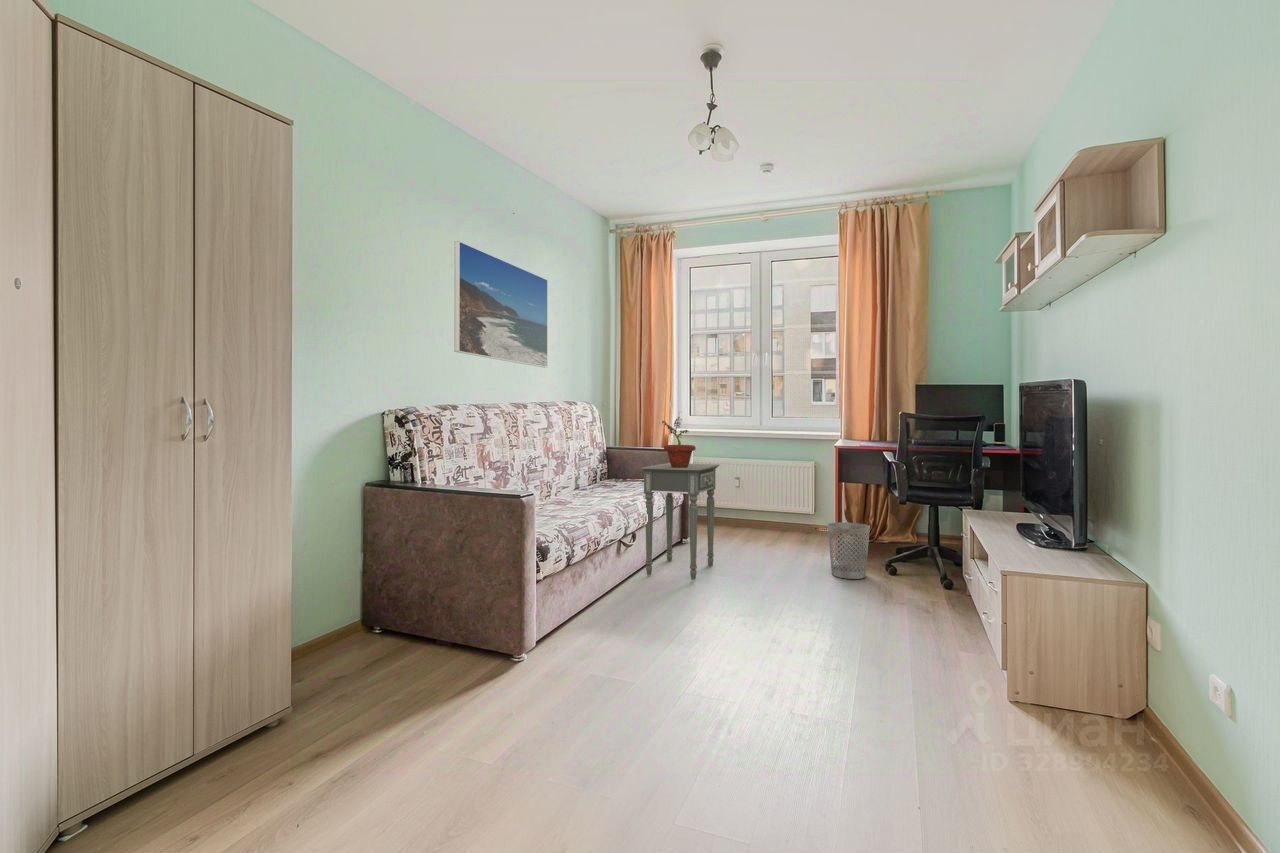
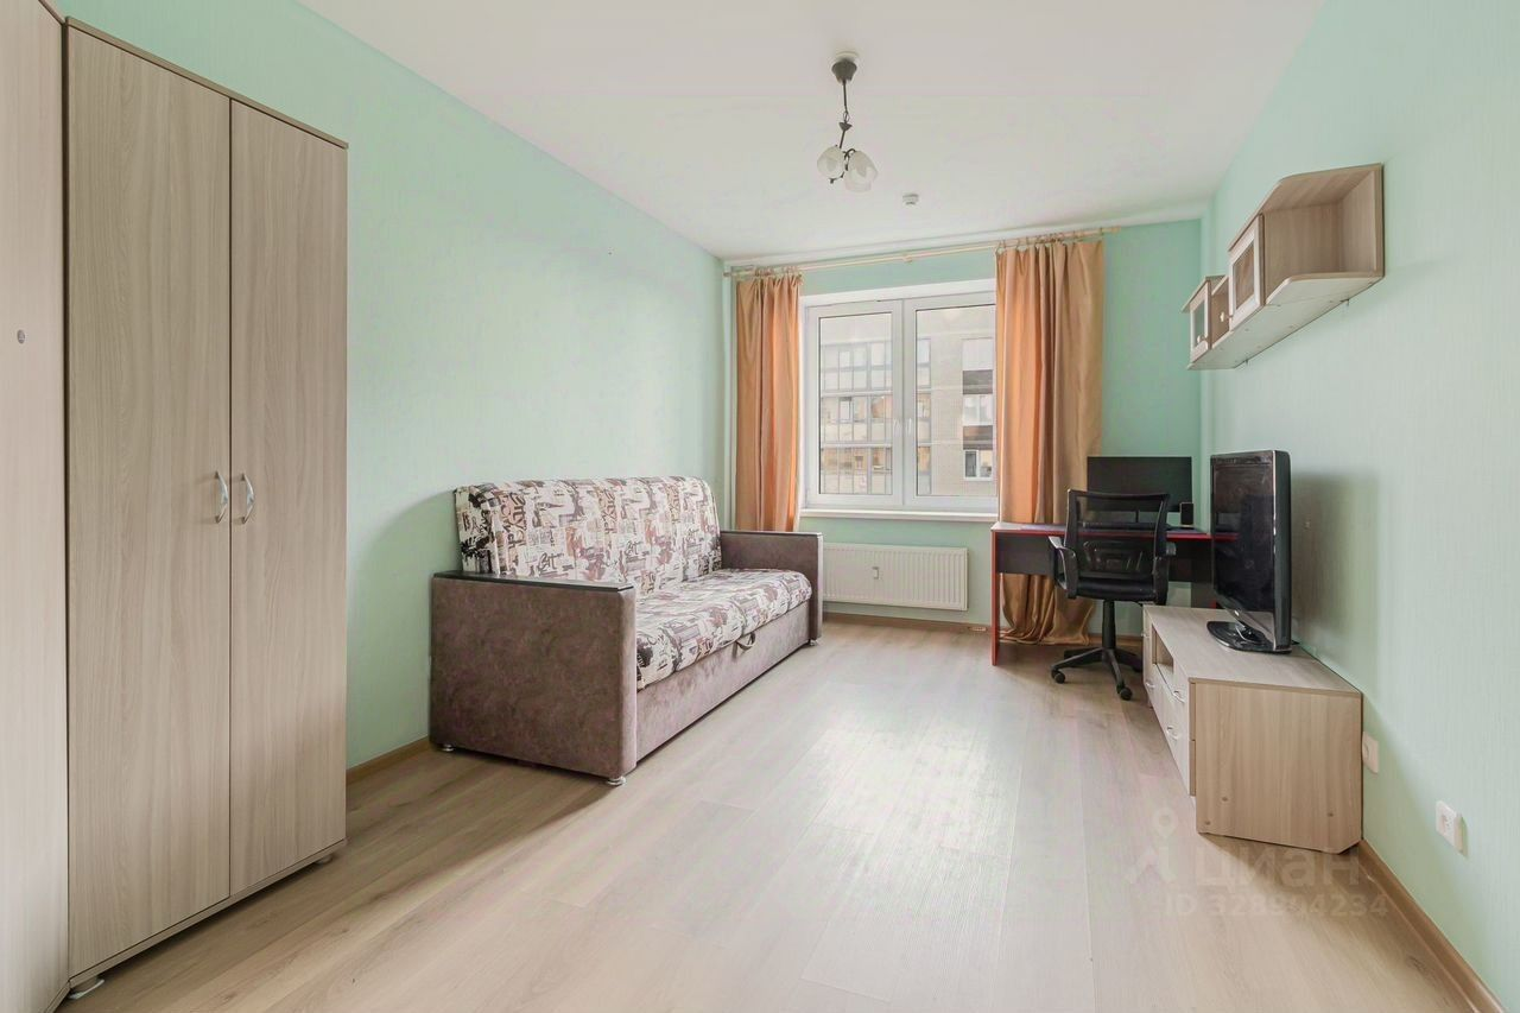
- side table (689, 518)
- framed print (506, 311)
- wastebasket (848, 550)
- potted plant (678, 441)
